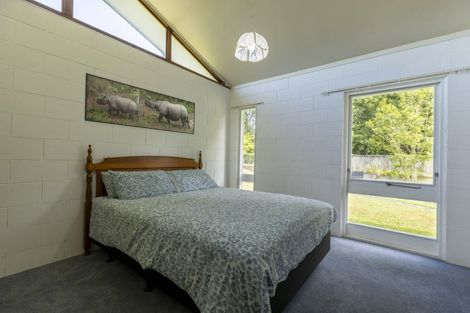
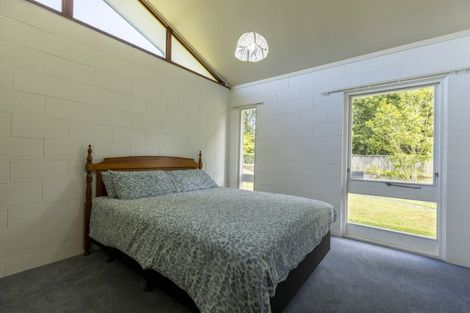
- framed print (151, 110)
